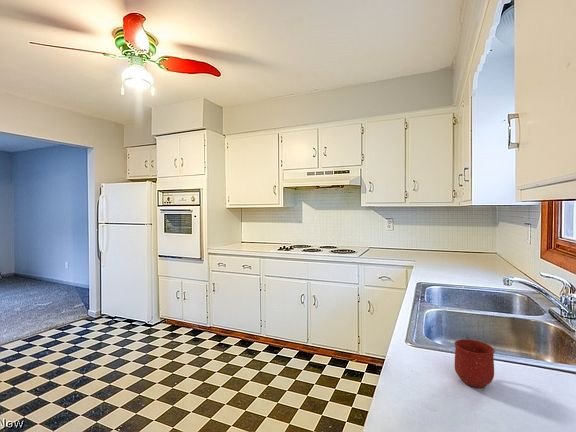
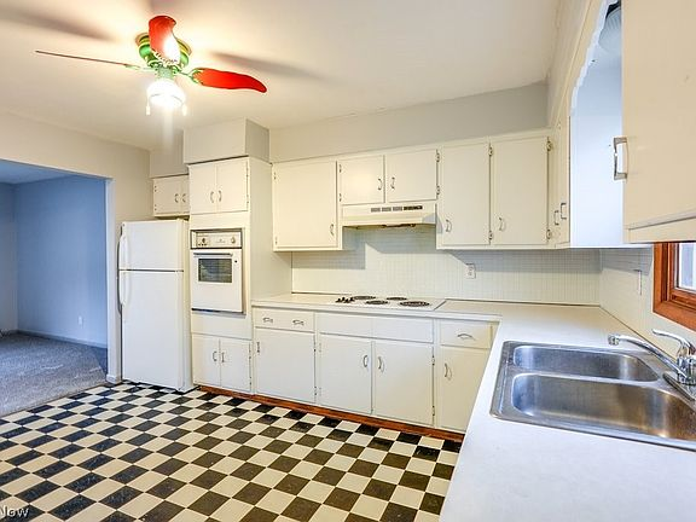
- mug (475, 361)
